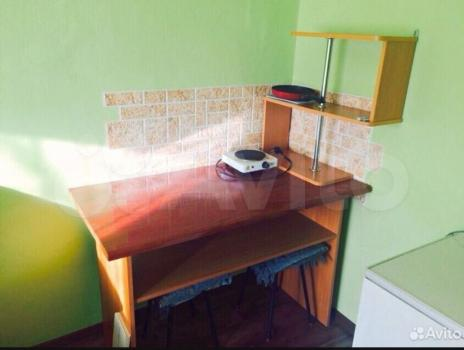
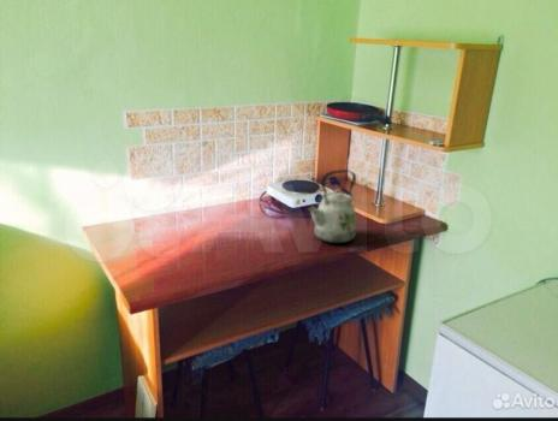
+ kettle (330, 206)
